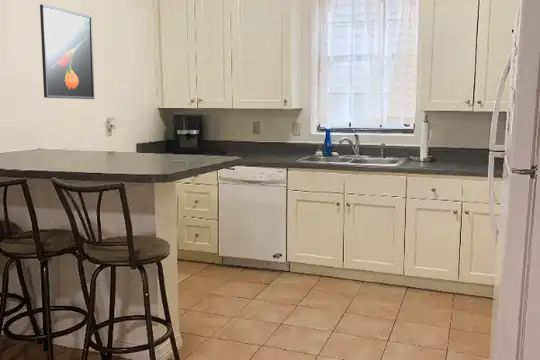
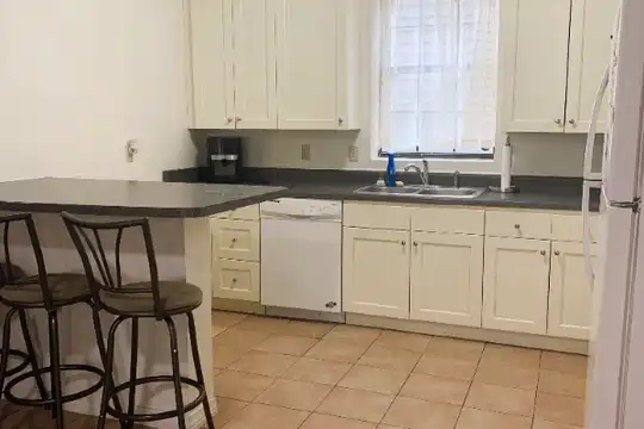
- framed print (69, 55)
